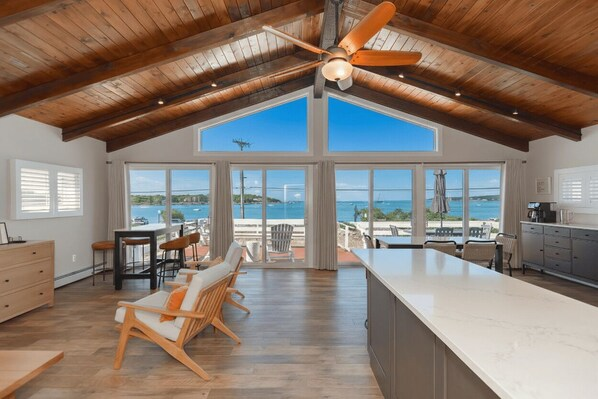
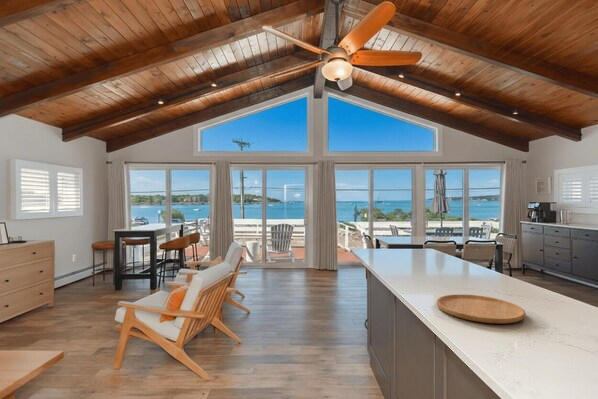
+ cutting board (478, 307)
